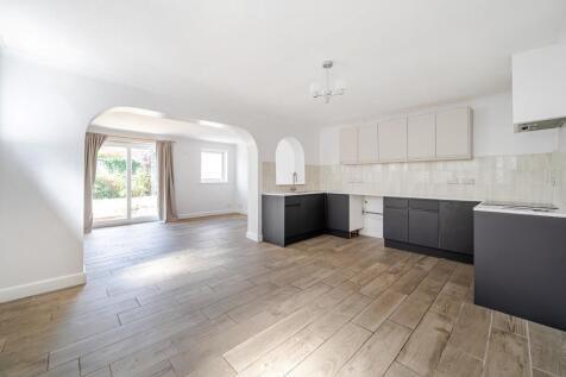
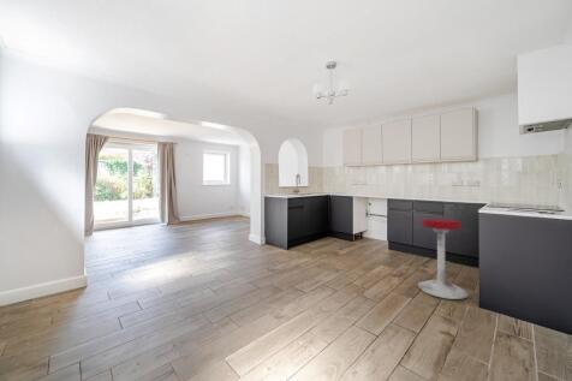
+ stool (441, 255)
